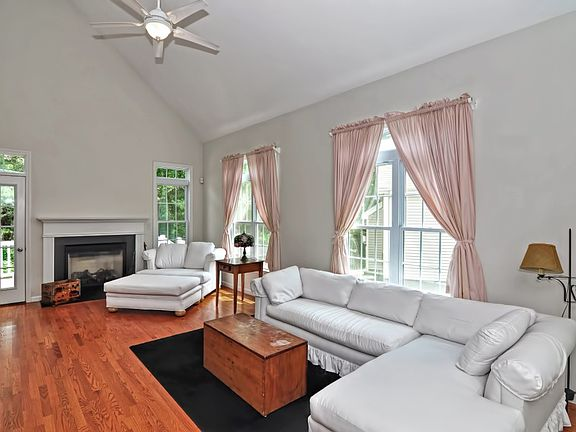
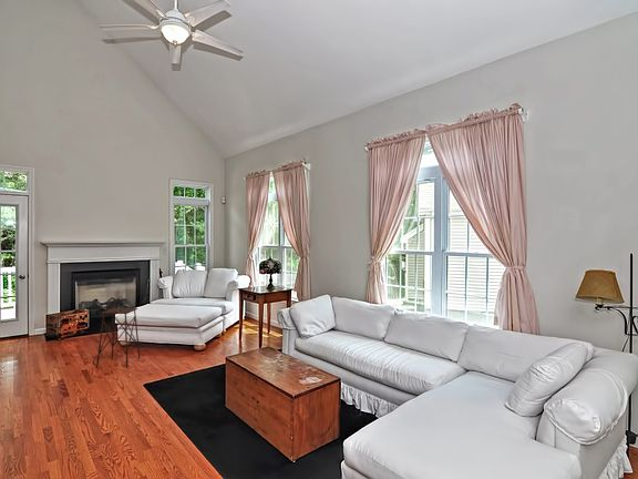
+ side table (120, 336)
